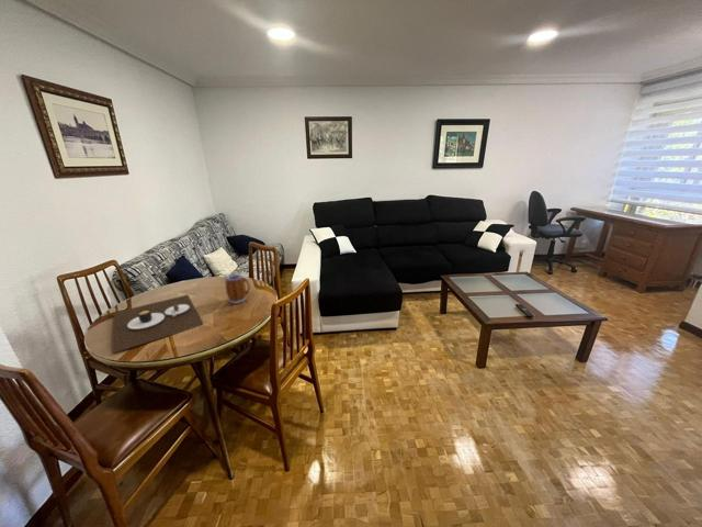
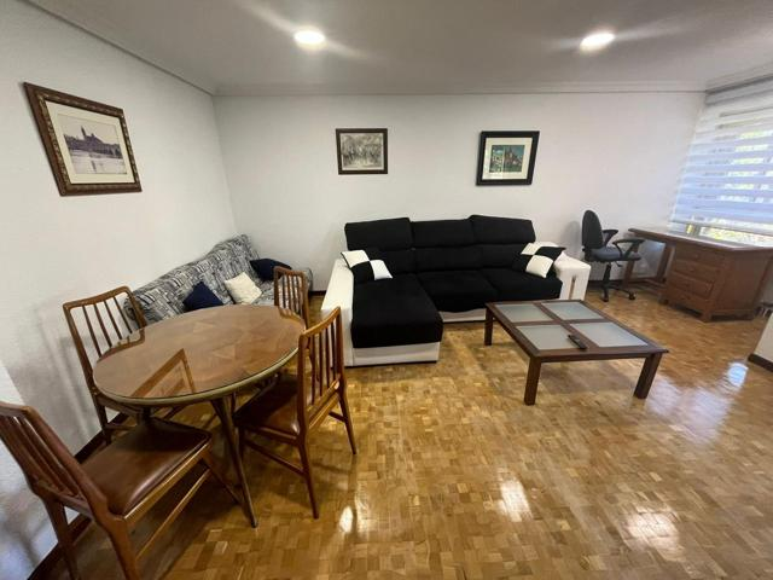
- place mat (156, 313)
- mug (237, 288)
